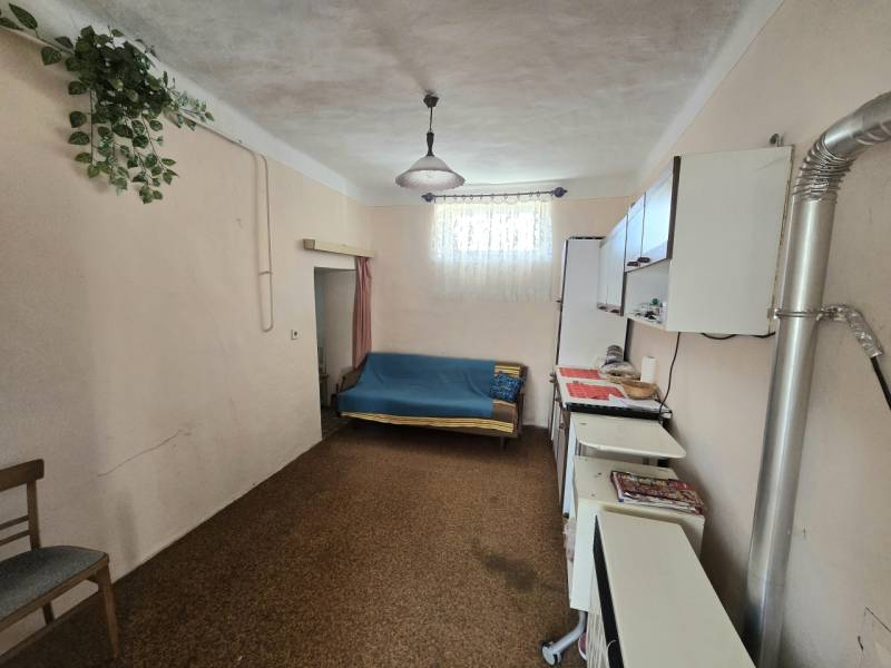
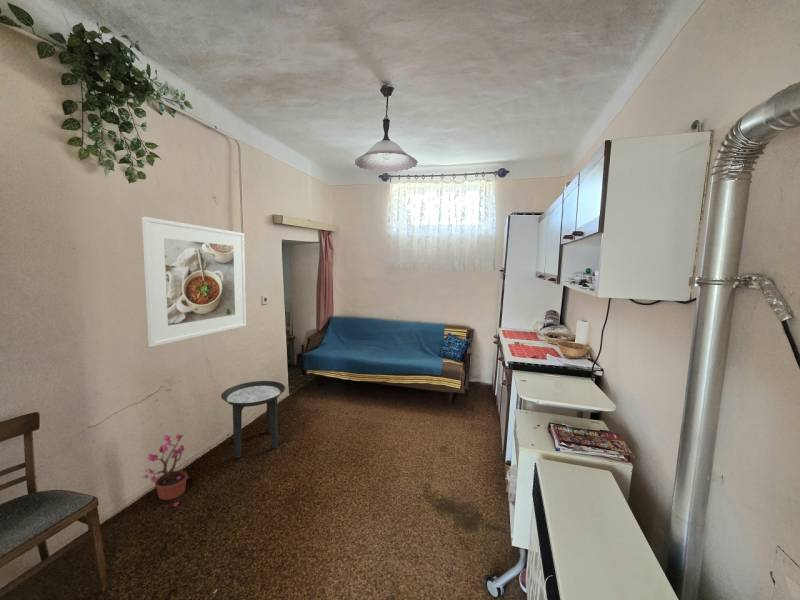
+ side table (254, 405)
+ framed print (203, 281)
+ potted plant (173, 466)
